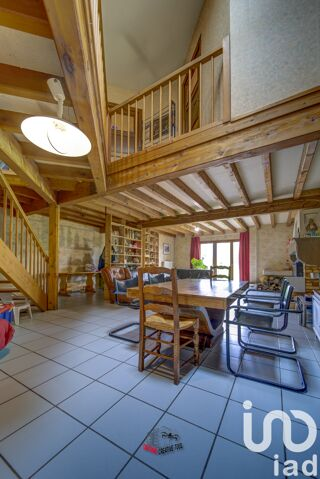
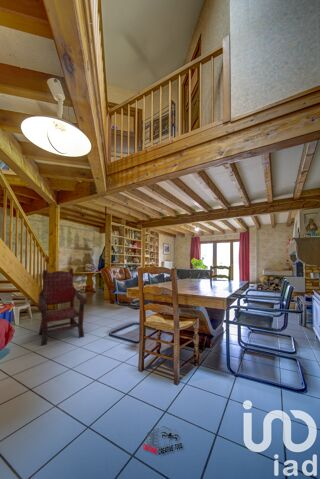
+ armchair (61, 302)
